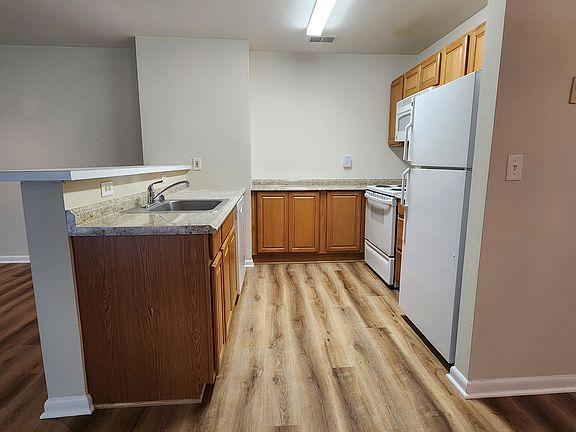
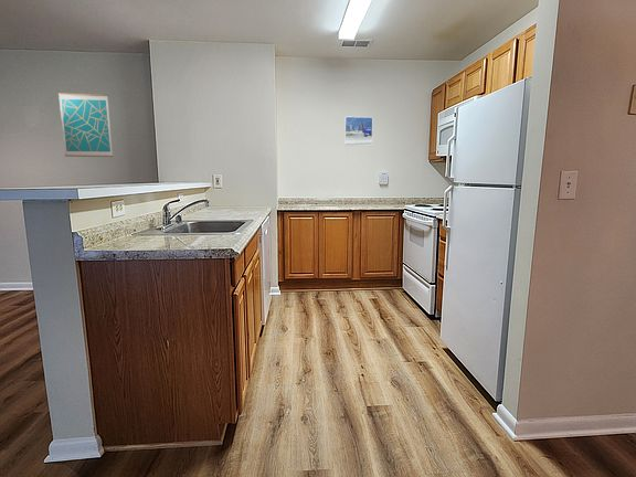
+ wall art (86, 125)
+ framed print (358, 131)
